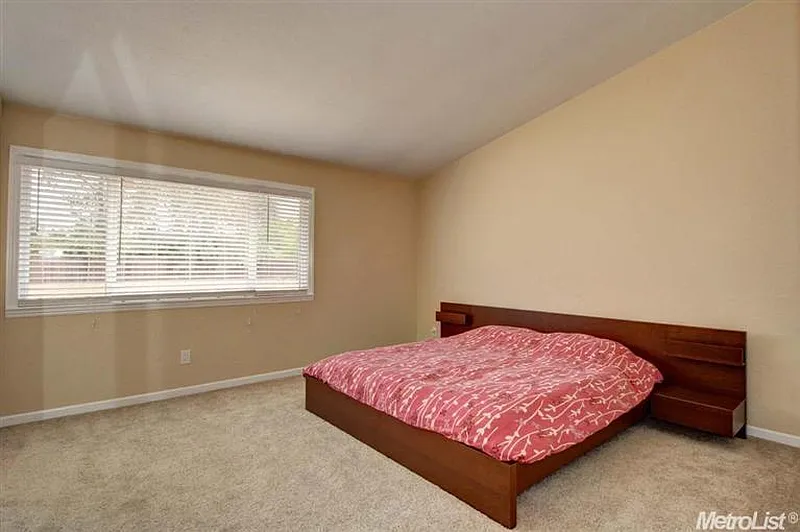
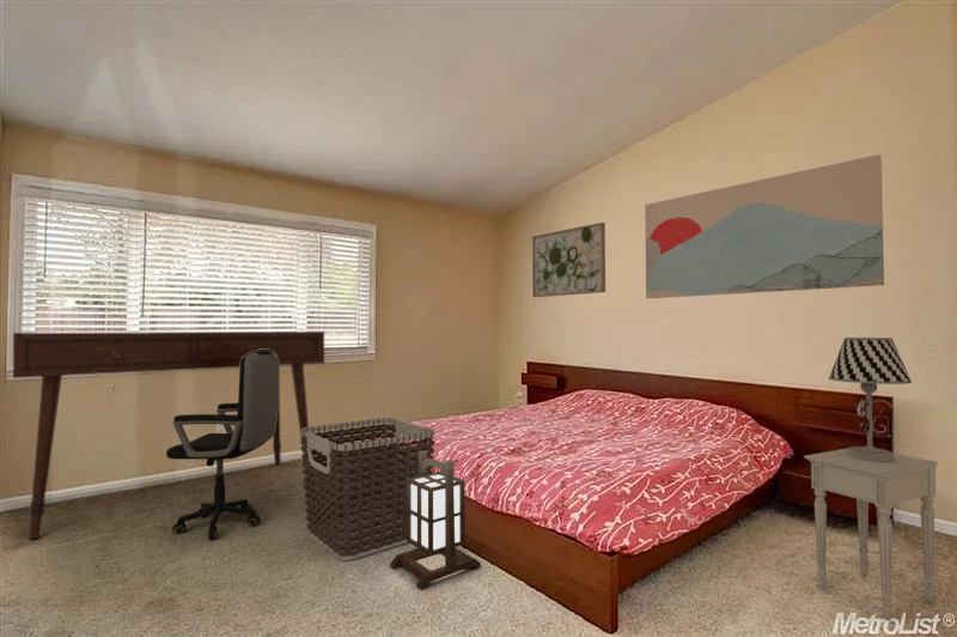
+ lantern (434, 510)
+ wall art (744, 238)
+ office chair (227, 436)
+ clothes hamper (366, 480)
+ table lamp (868, 396)
+ desk (182, 369)
+ nightstand (867, 526)
+ wall art (566, 262)
